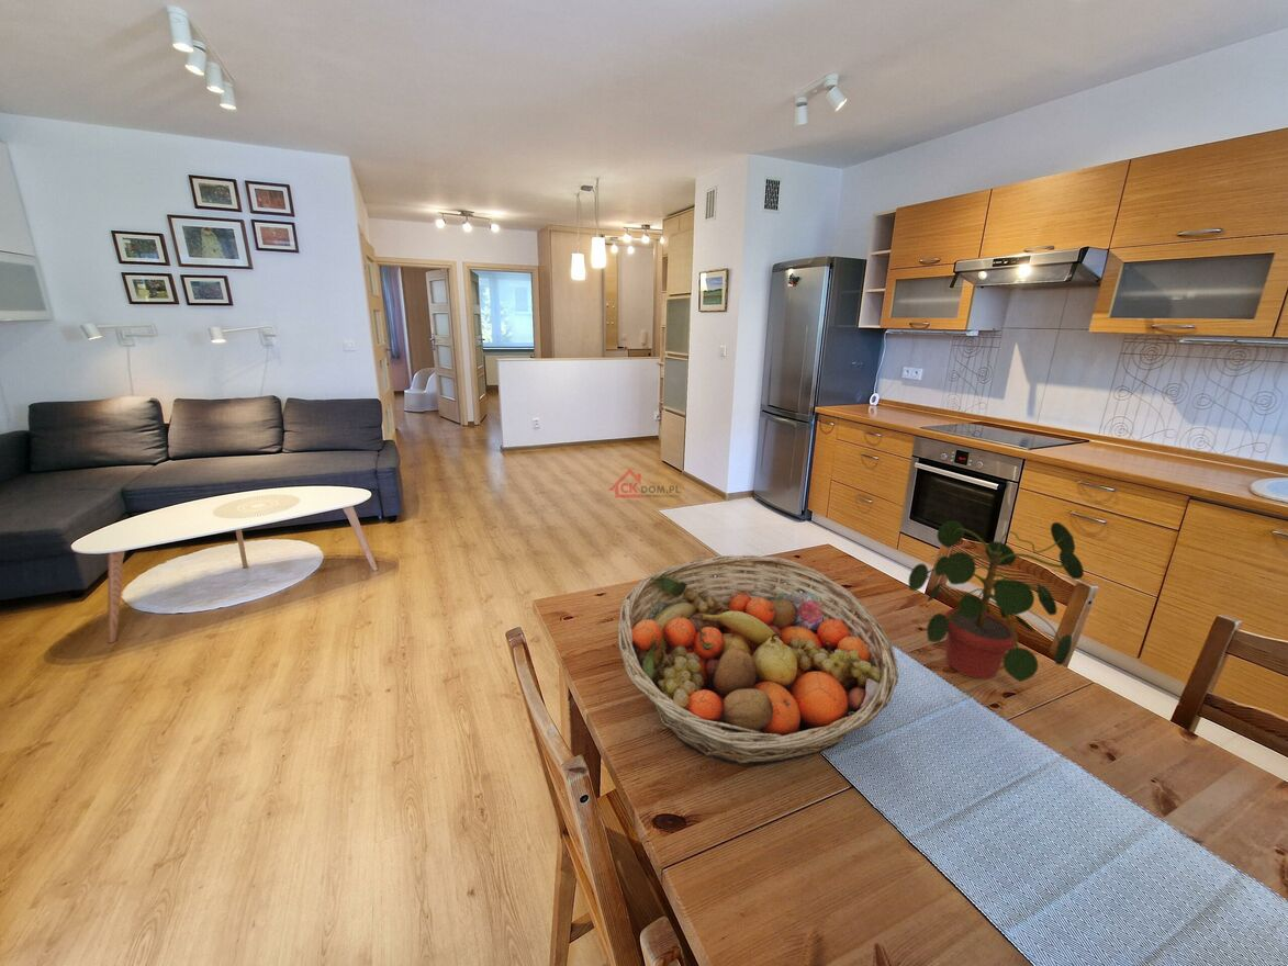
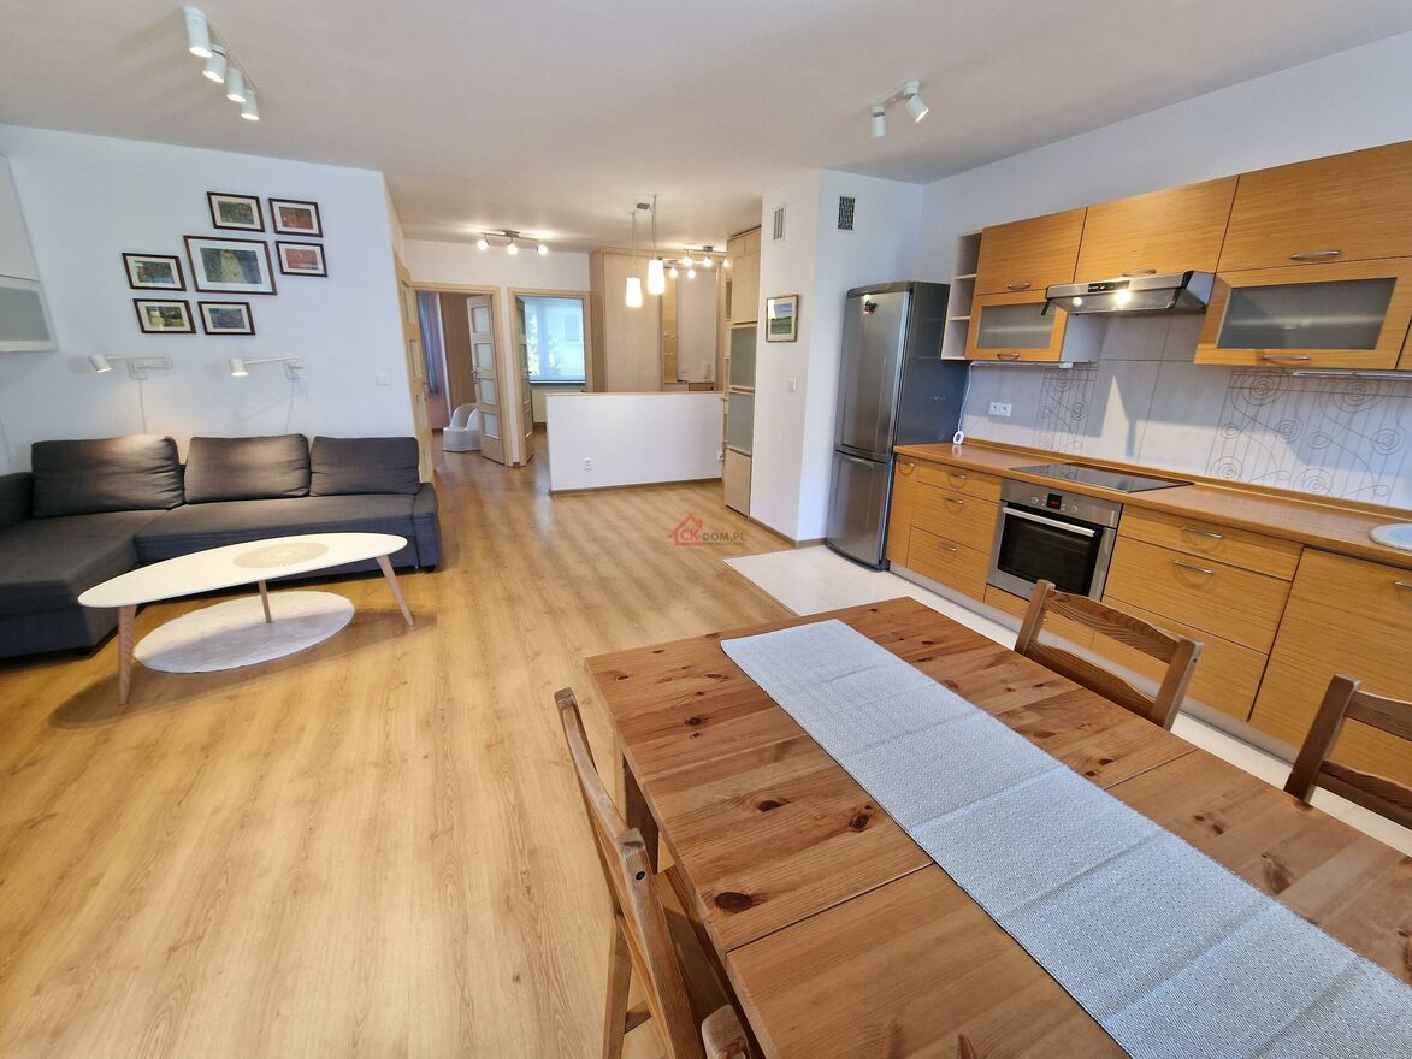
- fruit basket (752, 650)
- potted plant (1000, 593)
